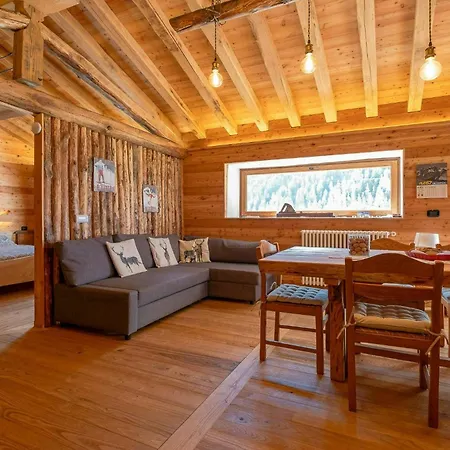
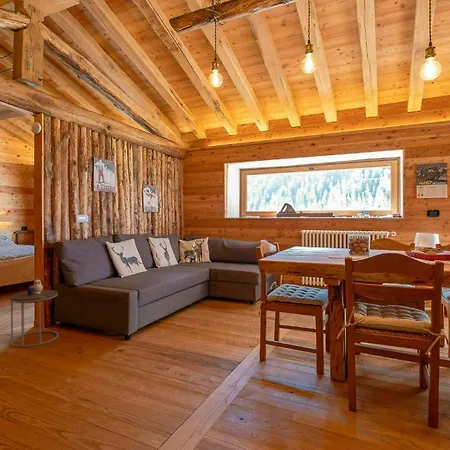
+ side table (39, 309)
